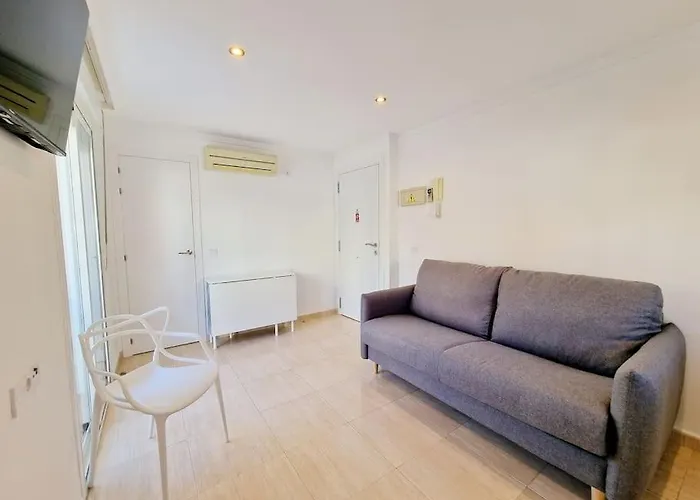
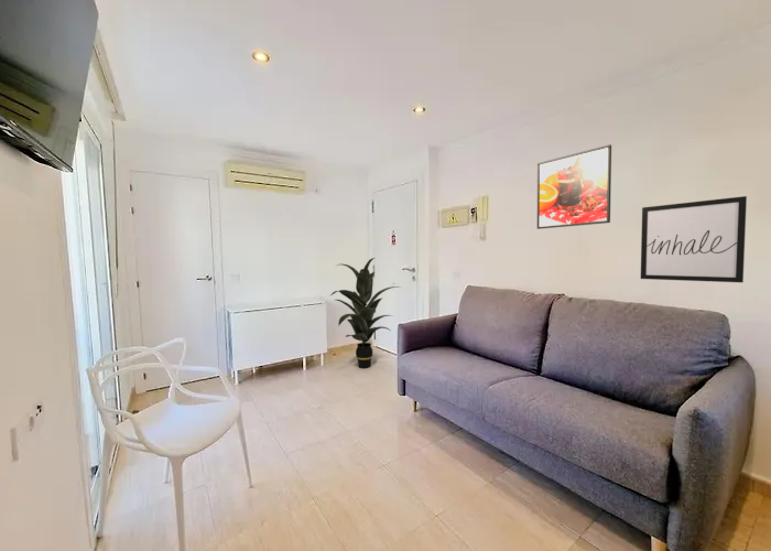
+ indoor plant (365, 313)
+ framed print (571, 191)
+ wall art (687, 241)
